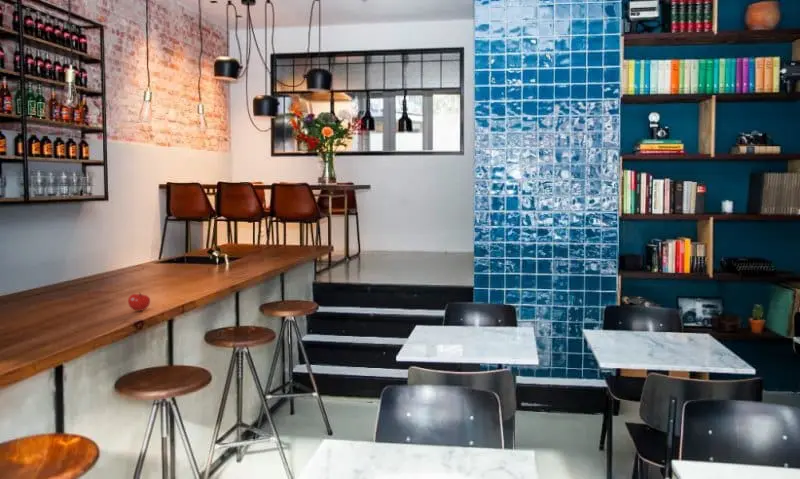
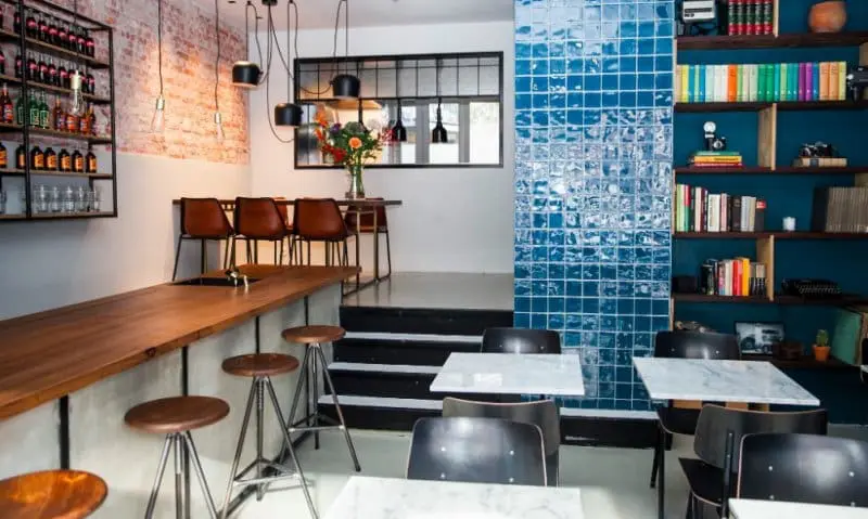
- fruit (139, 301)
